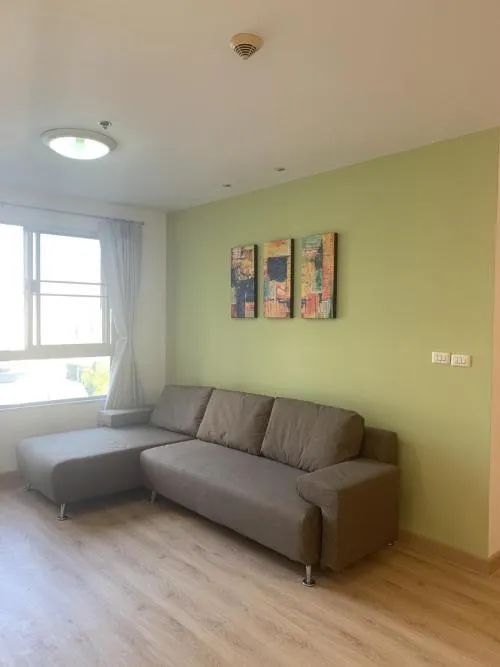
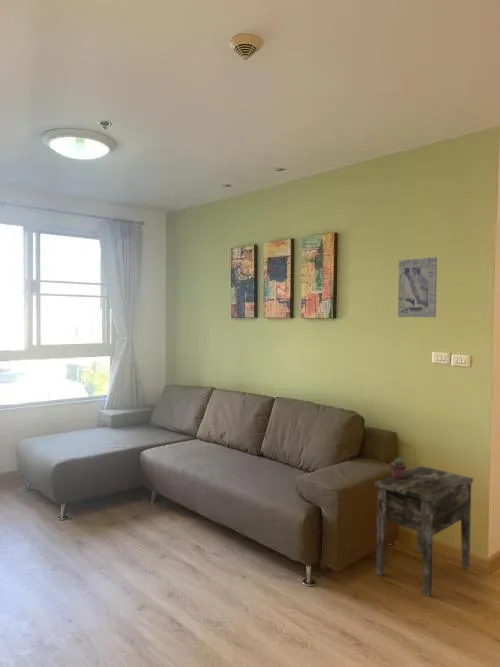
+ side table (424, 525)
+ potted succulent (398, 467)
+ wall art (416, 288)
